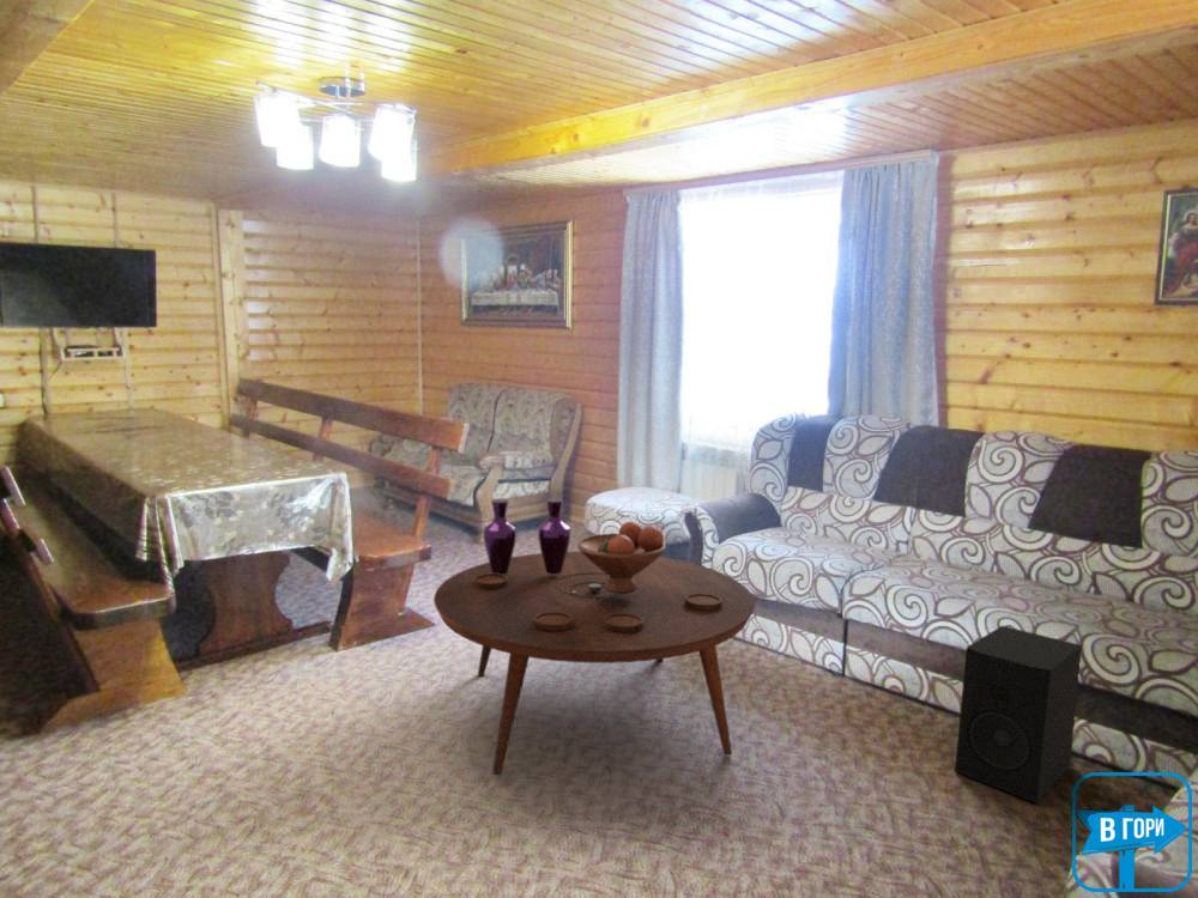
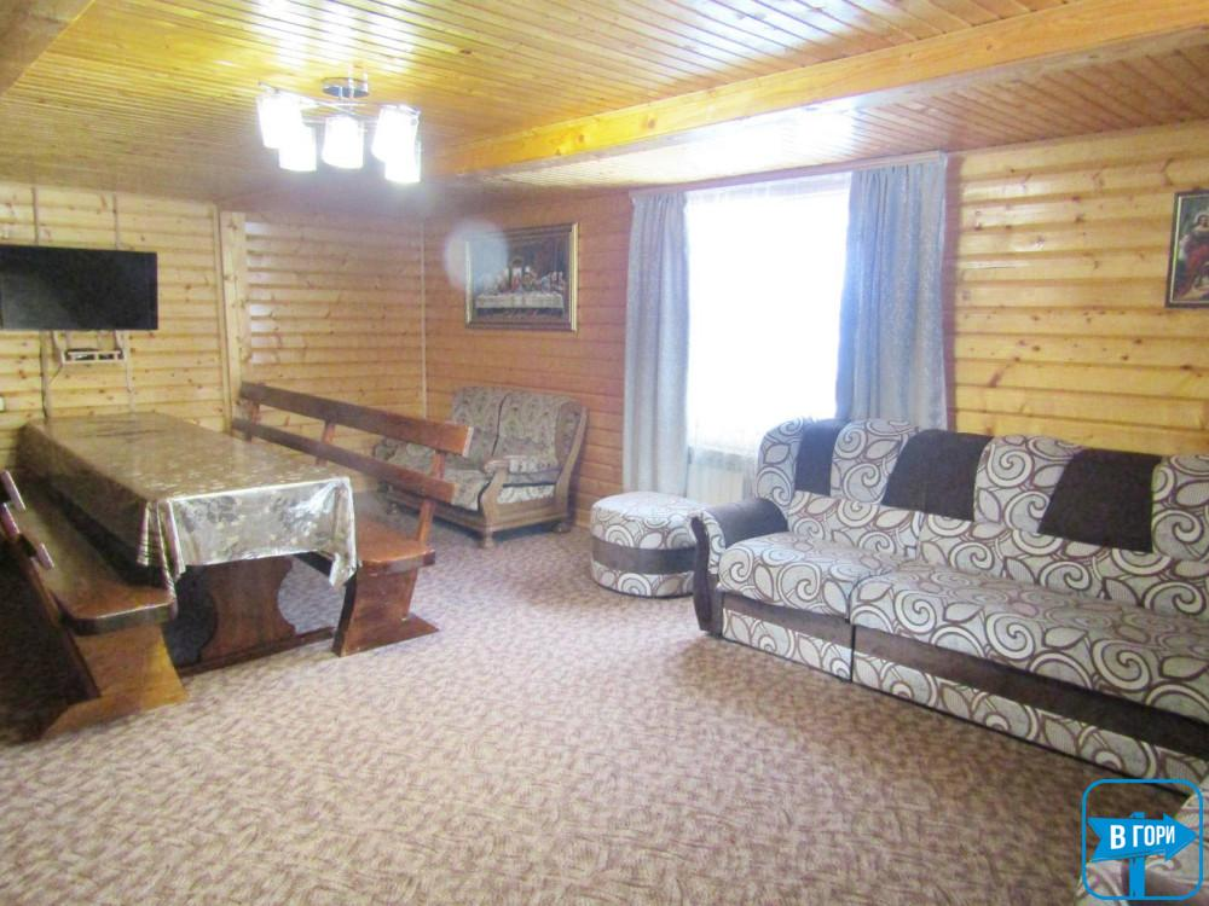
- speaker (1018, 708)
- vase (538, 538)
- fruit bowl (621, 563)
- coffee table (593, 648)
